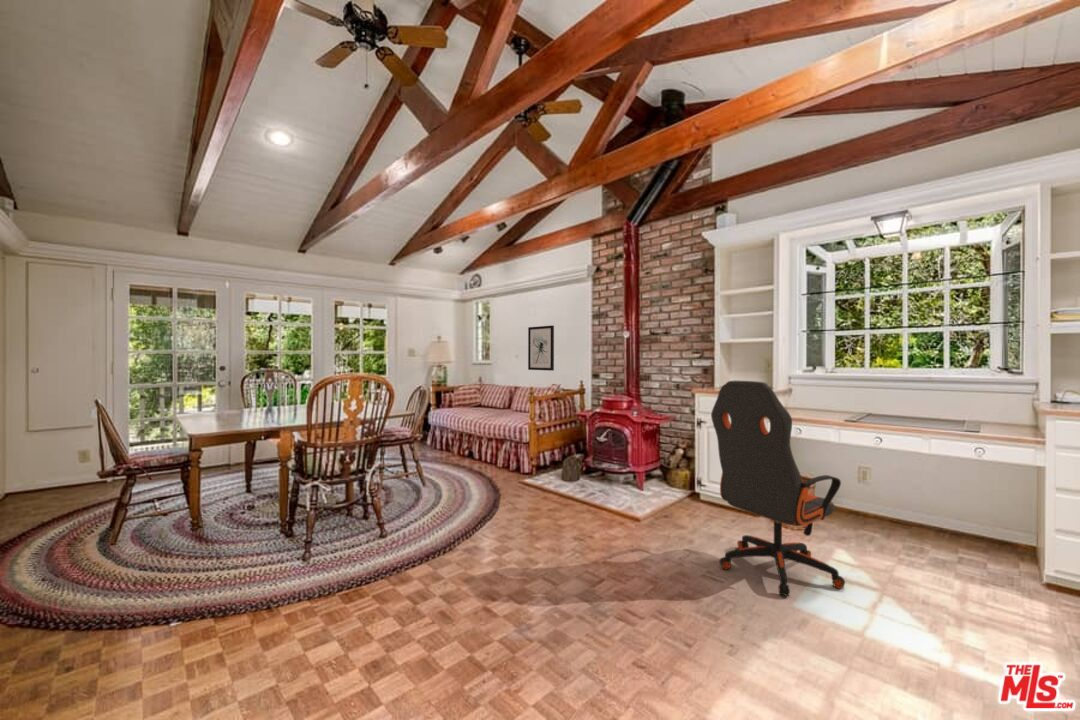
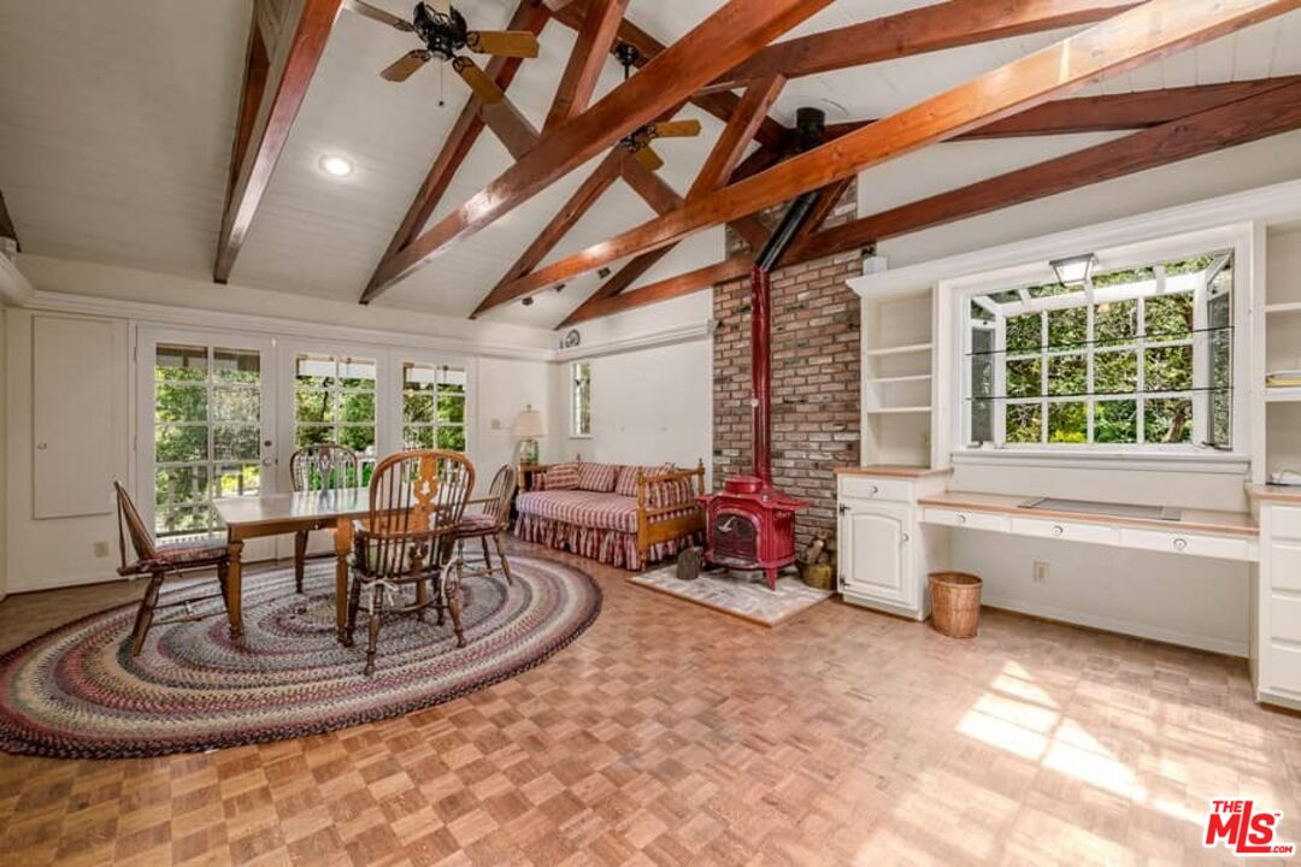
- office chair (776, 475)
- wall art (540, 348)
